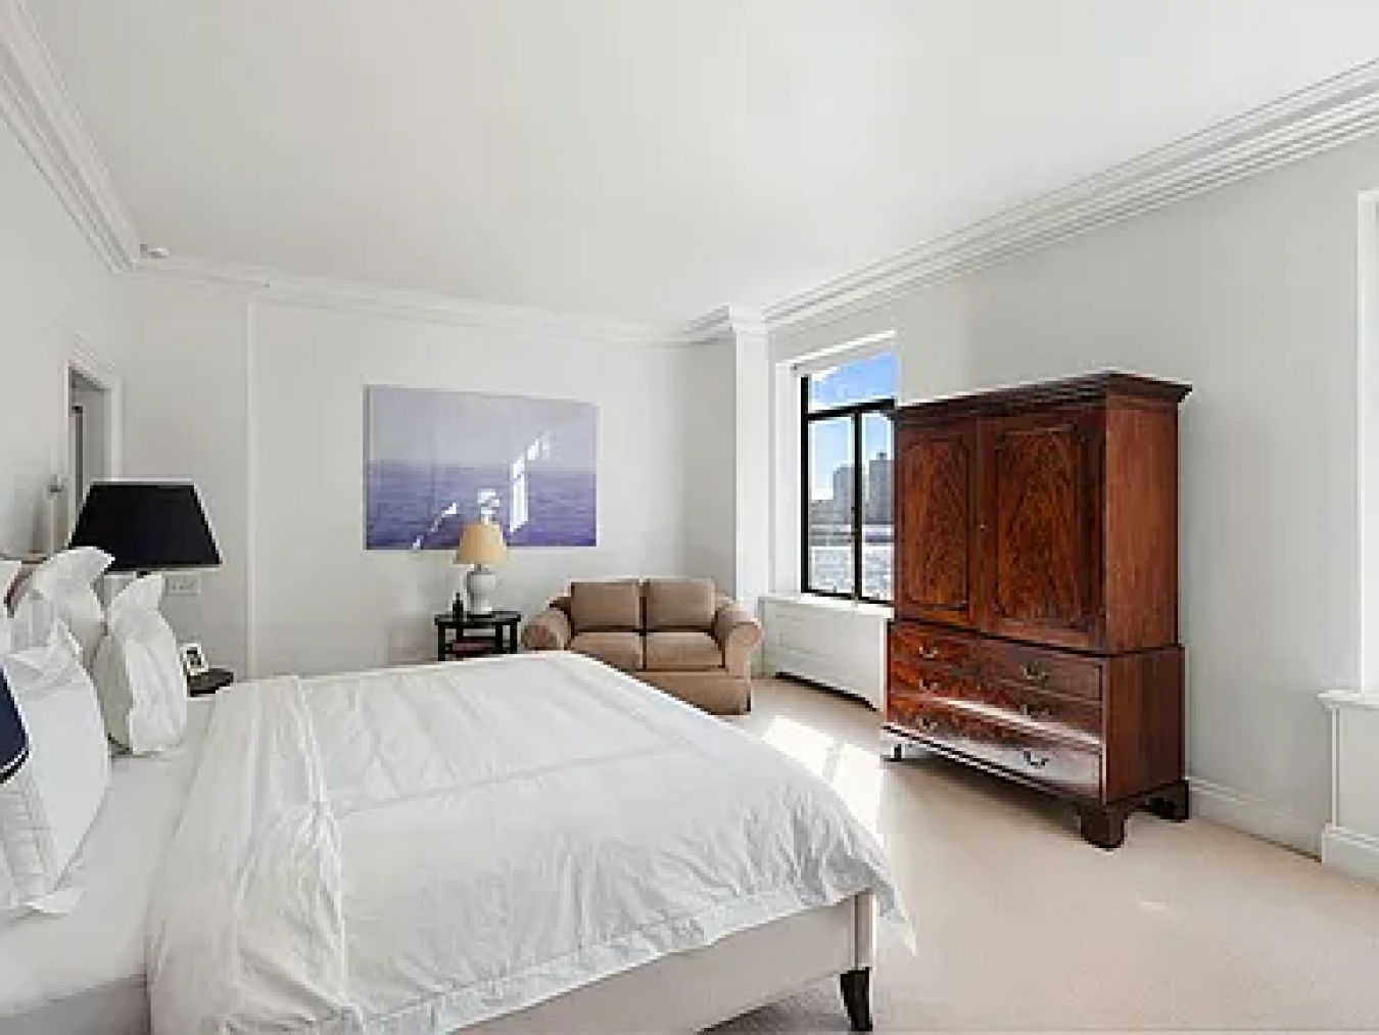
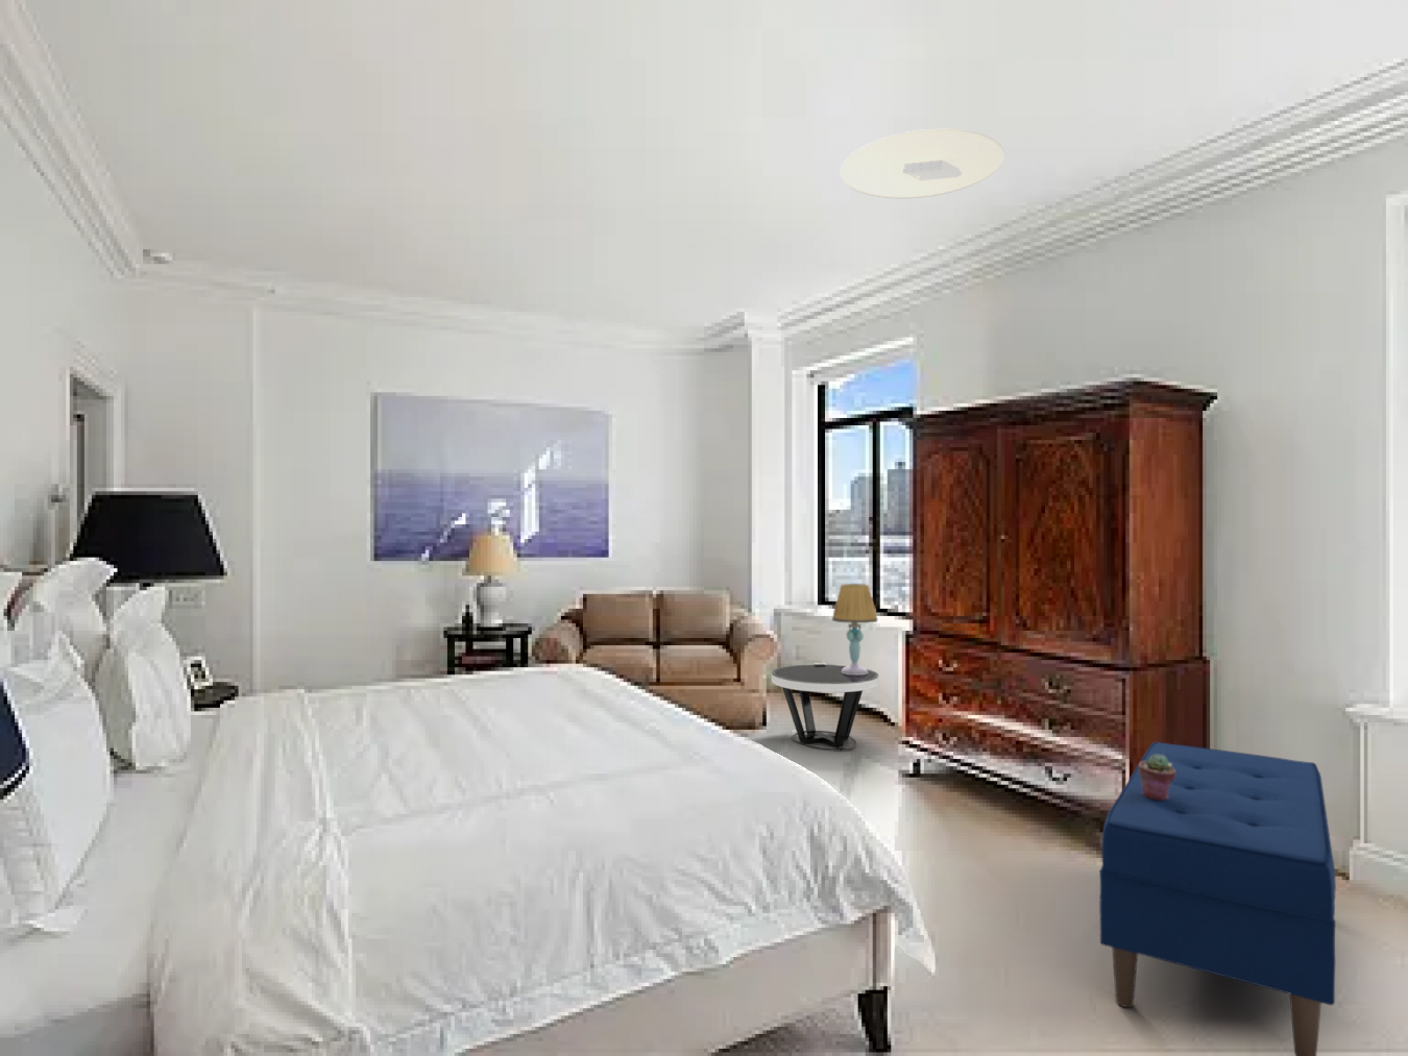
+ table lamp (854, 628)
+ bench (1222, 869)
+ potted succulent (1155, 774)
+ side table (811, 709)
+ ceiling light (920, 160)
